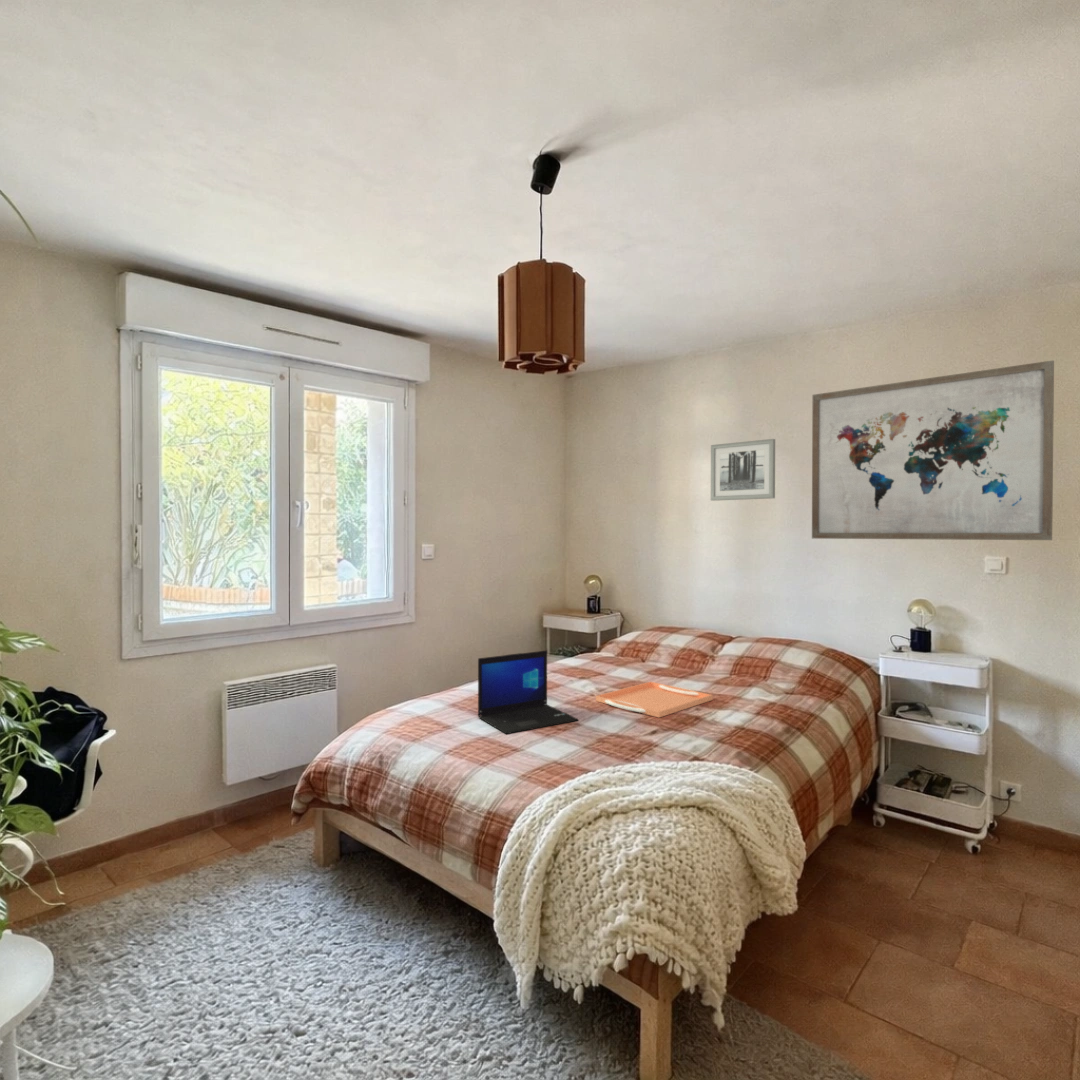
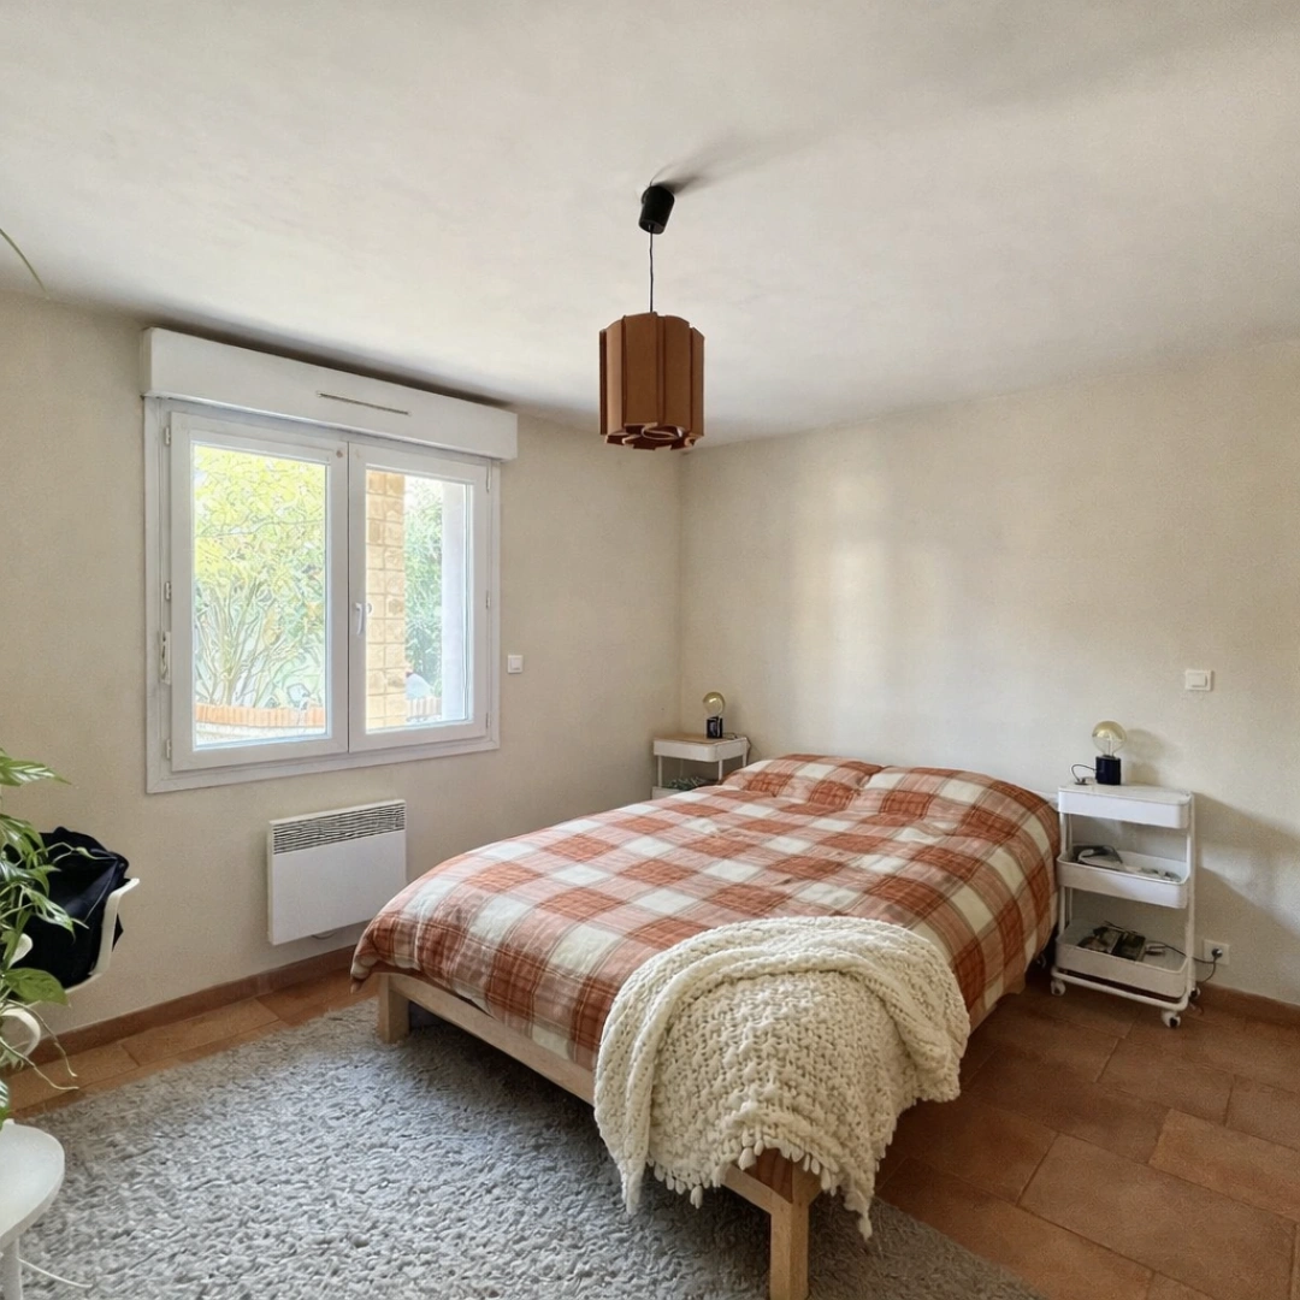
- wall art (741, 470)
- serving tray (654, 697)
- wall art (919, 459)
- laptop (527, 689)
